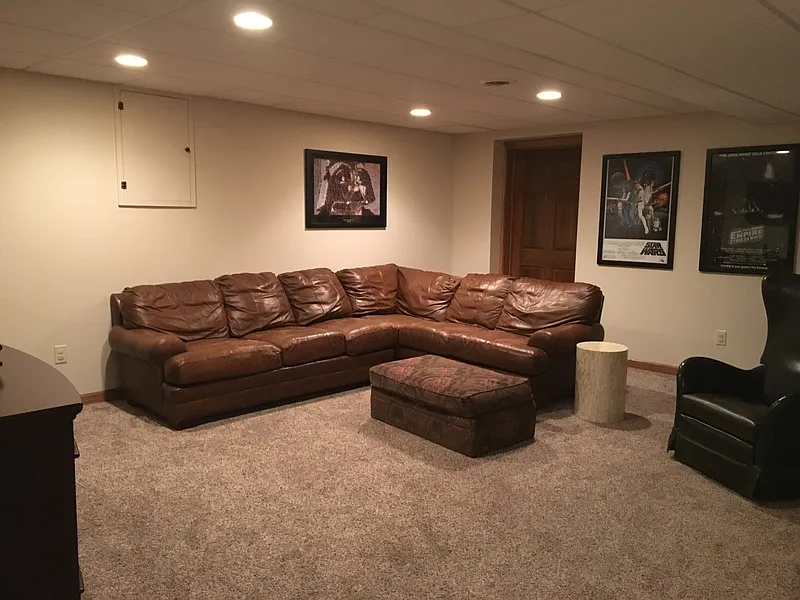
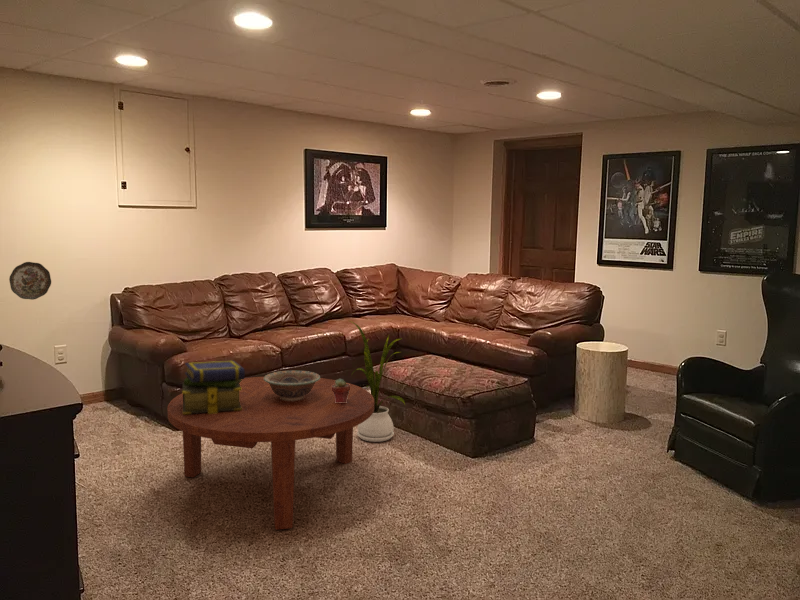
+ house plant (373, 380)
+ decorative plate (30, 280)
+ potted succulent (340, 389)
+ decorative bowl (292, 386)
+ coffee table (274, 442)
+ stack of books (213, 385)
